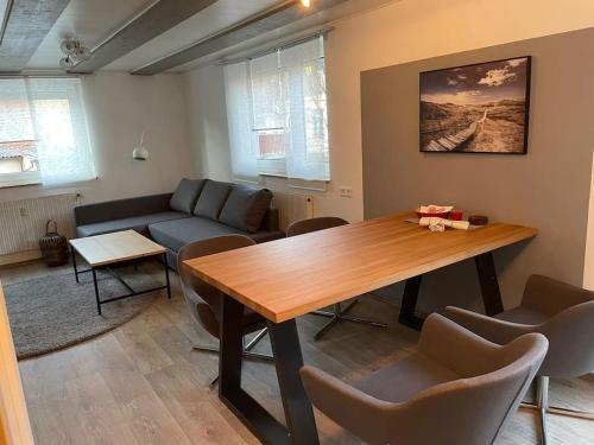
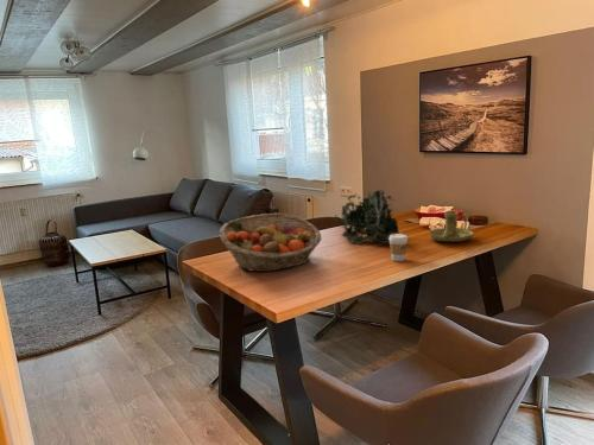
+ fruit basket (271, 241)
+ candle holder (453, 225)
+ plant (372, 215)
+ coffee cup (398, 247)
